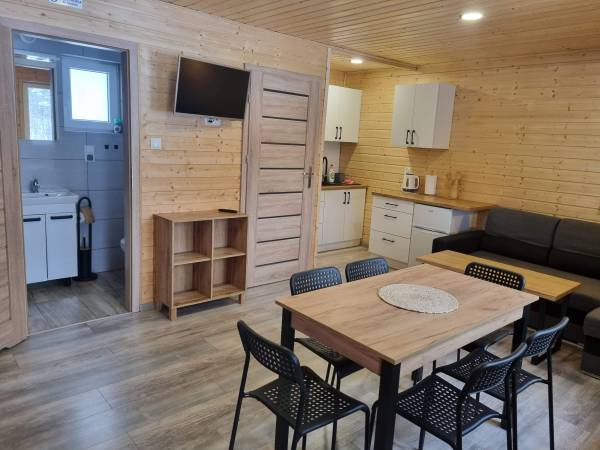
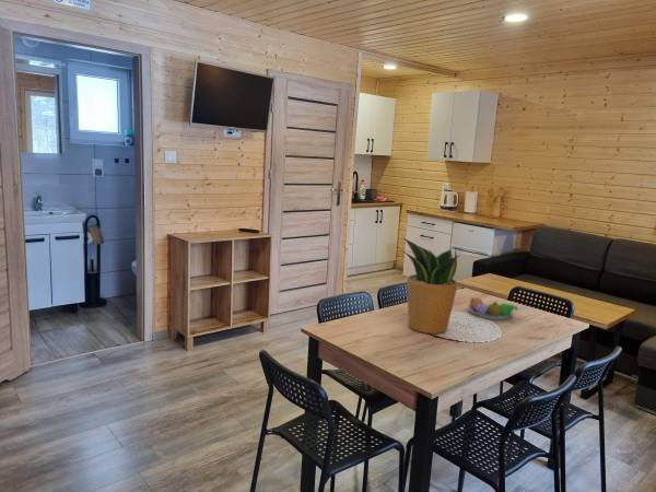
+ potted plant (429, 286)
+ fruit bowl (492, 305)
